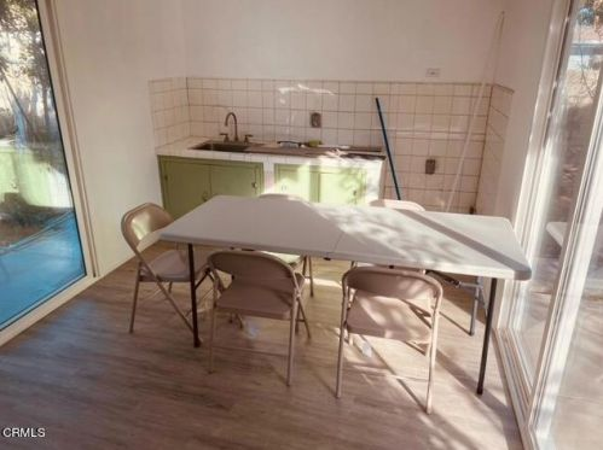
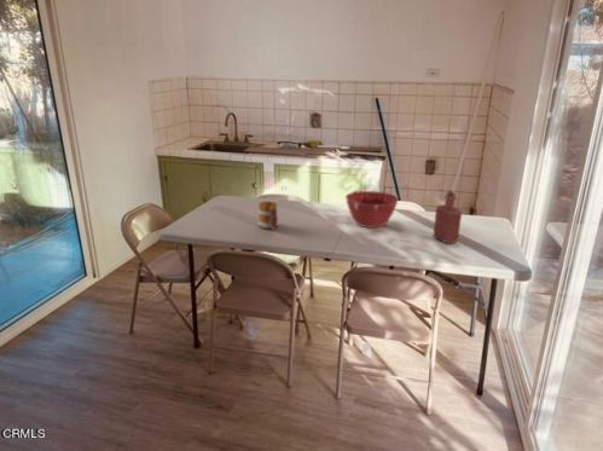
+ mug (269, 214)
+ bottle (447, 215)
+ mixing bowl (371, 210)
